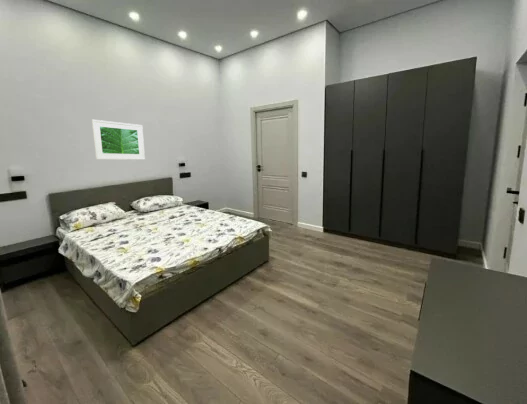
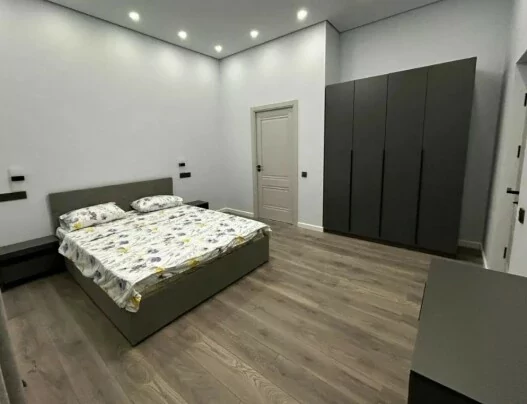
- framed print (120, 141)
